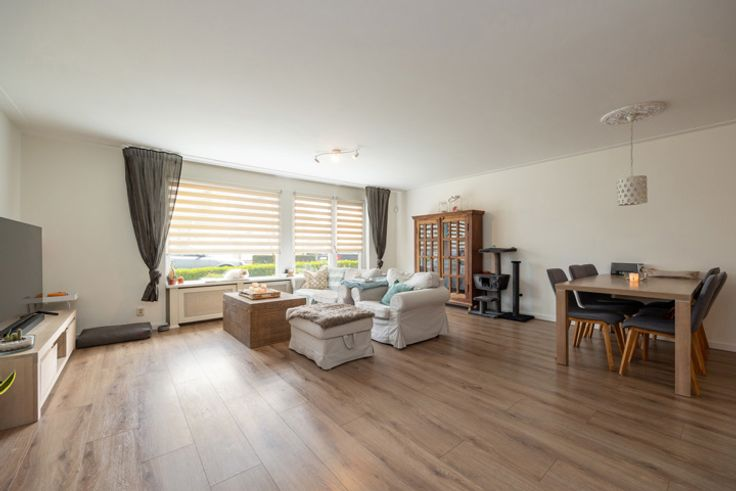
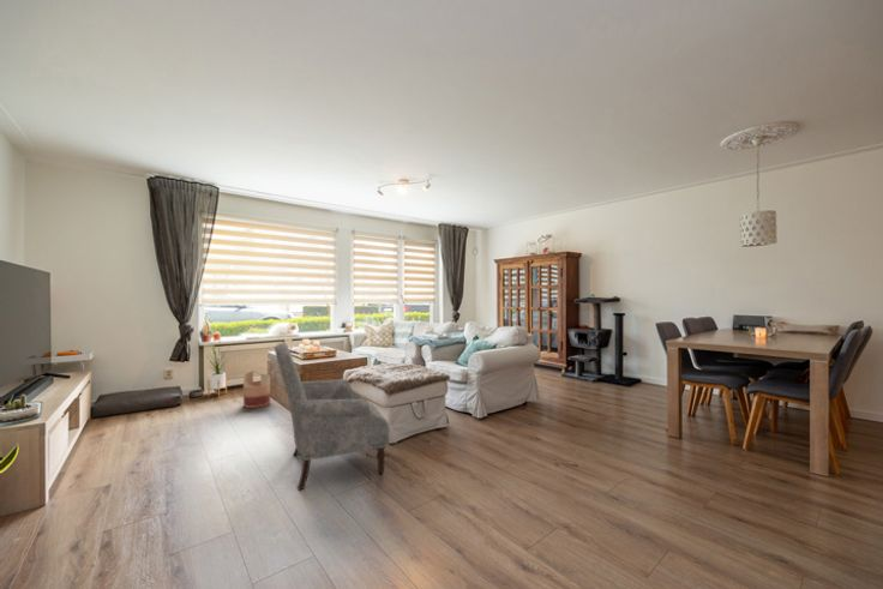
+ basket (257, 387)
+ armchair (329, 402)
+ house plant (217, 366)
